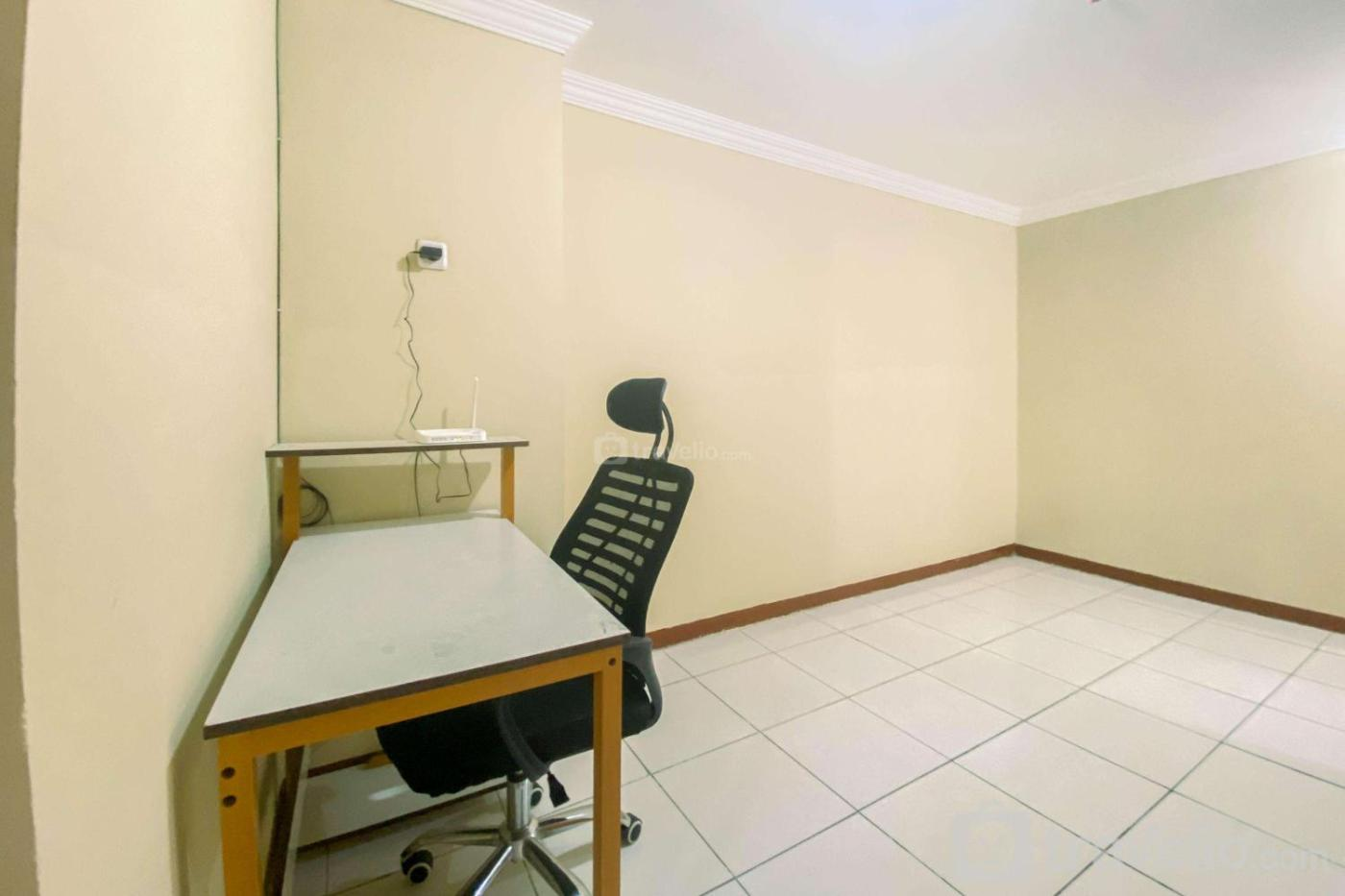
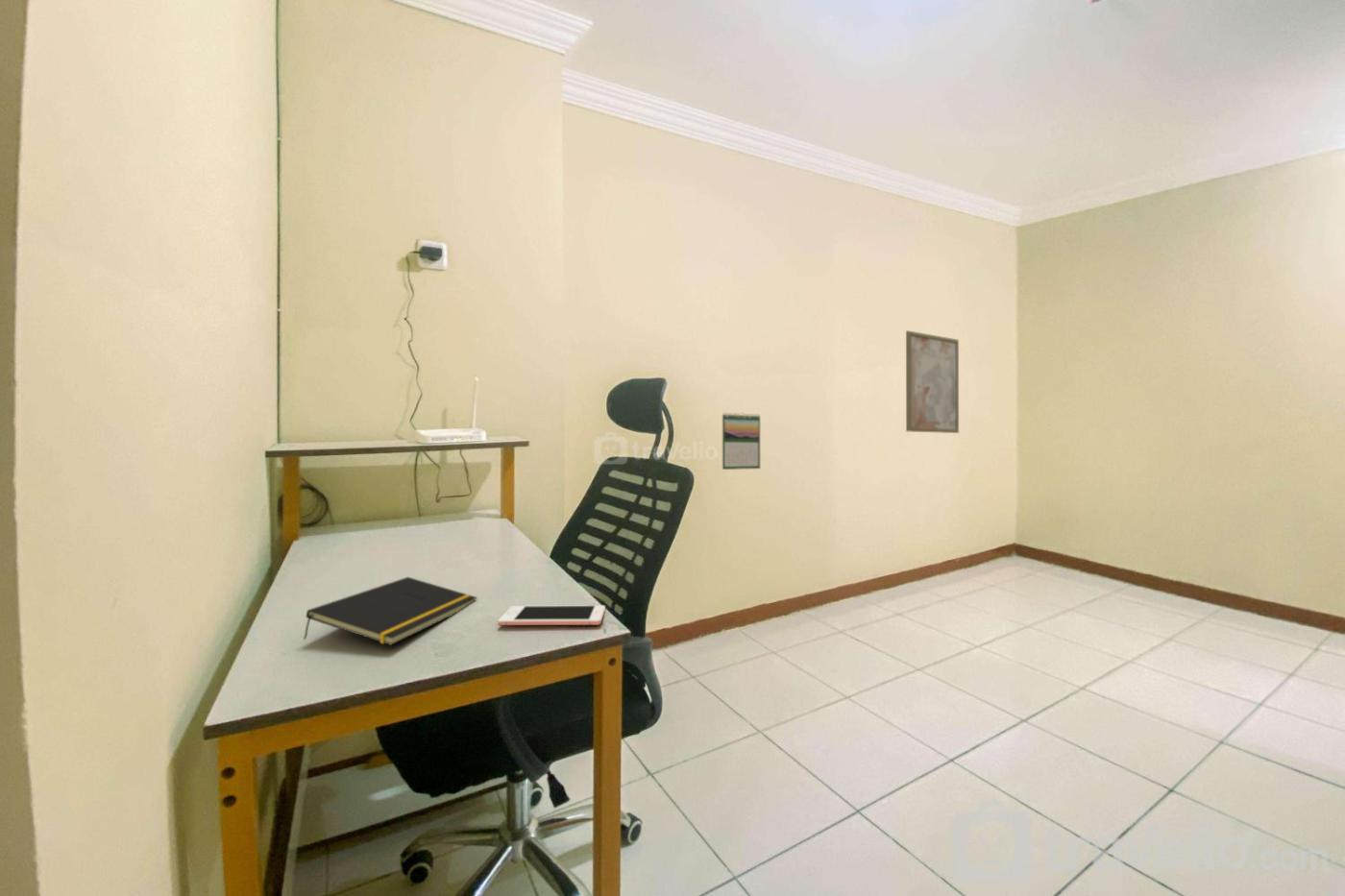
+ cell phone (553, 615)
+ calendar (741, 441)
+ notepad (400, 606)
+ wall art (934, 383)
